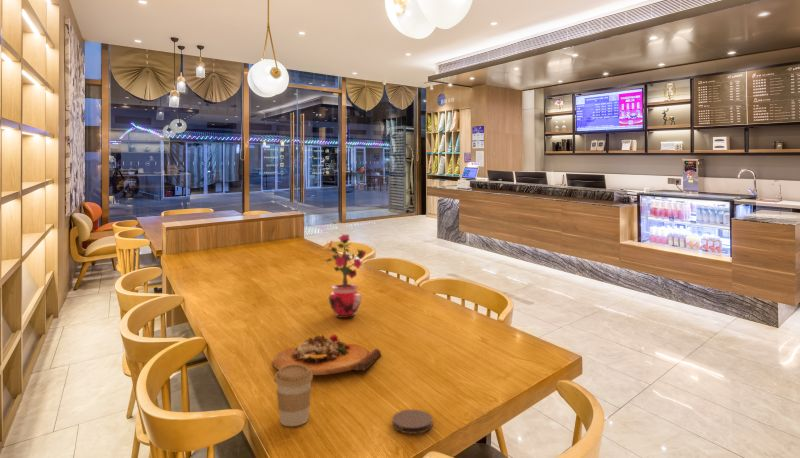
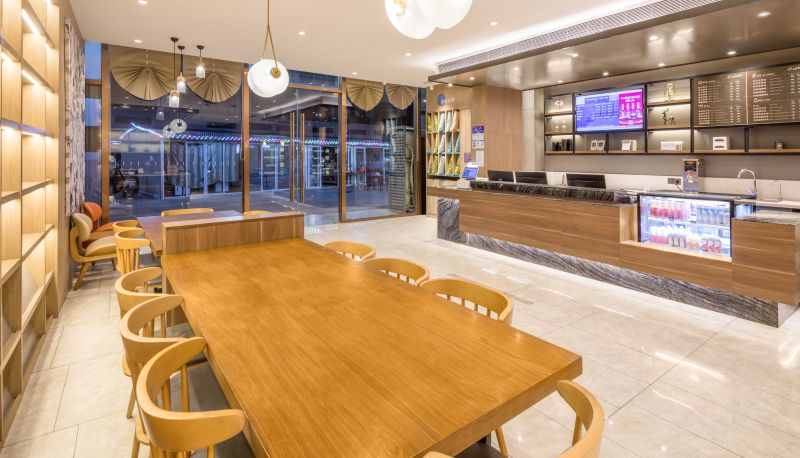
- coffee cup (294, 394)
- cutting board (326, 348)
- potted plant (343, 274)
- coaster (412, 421)
